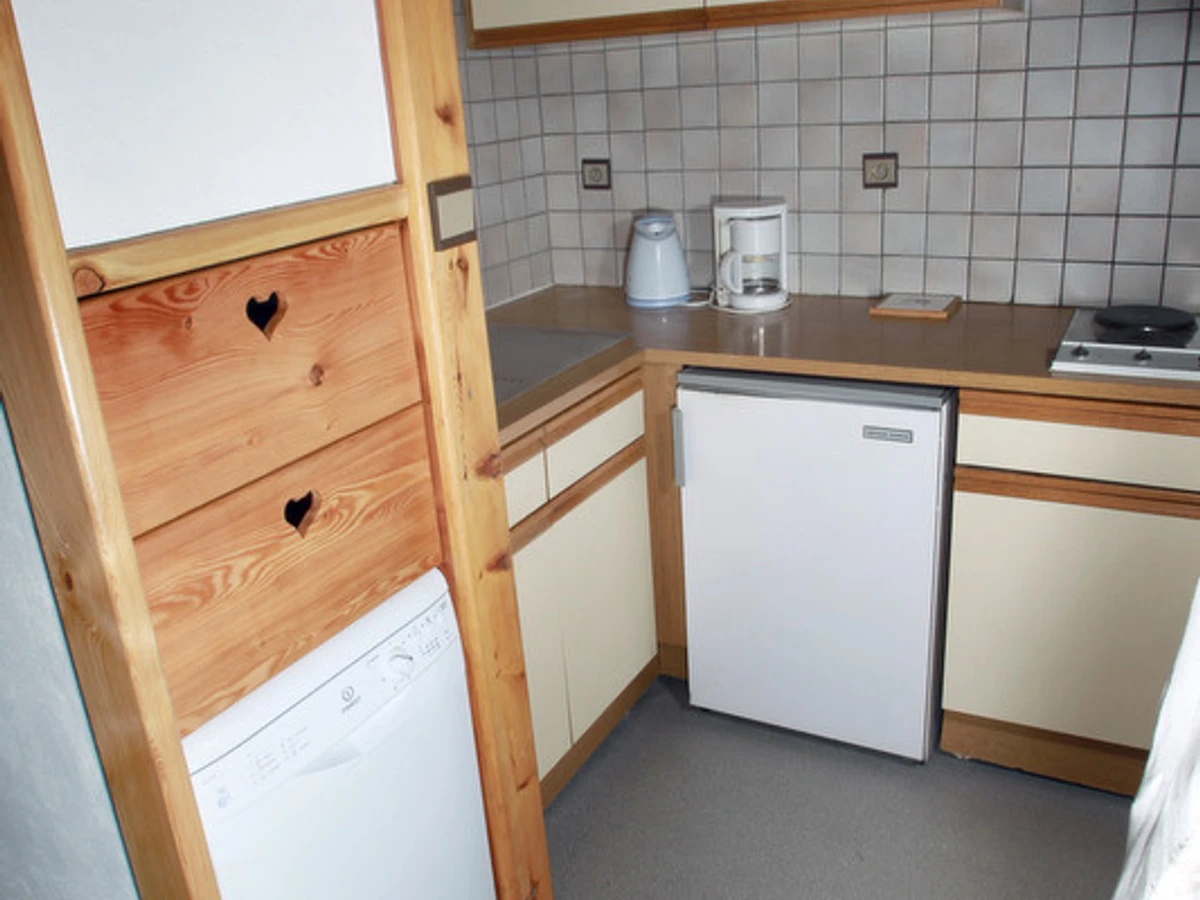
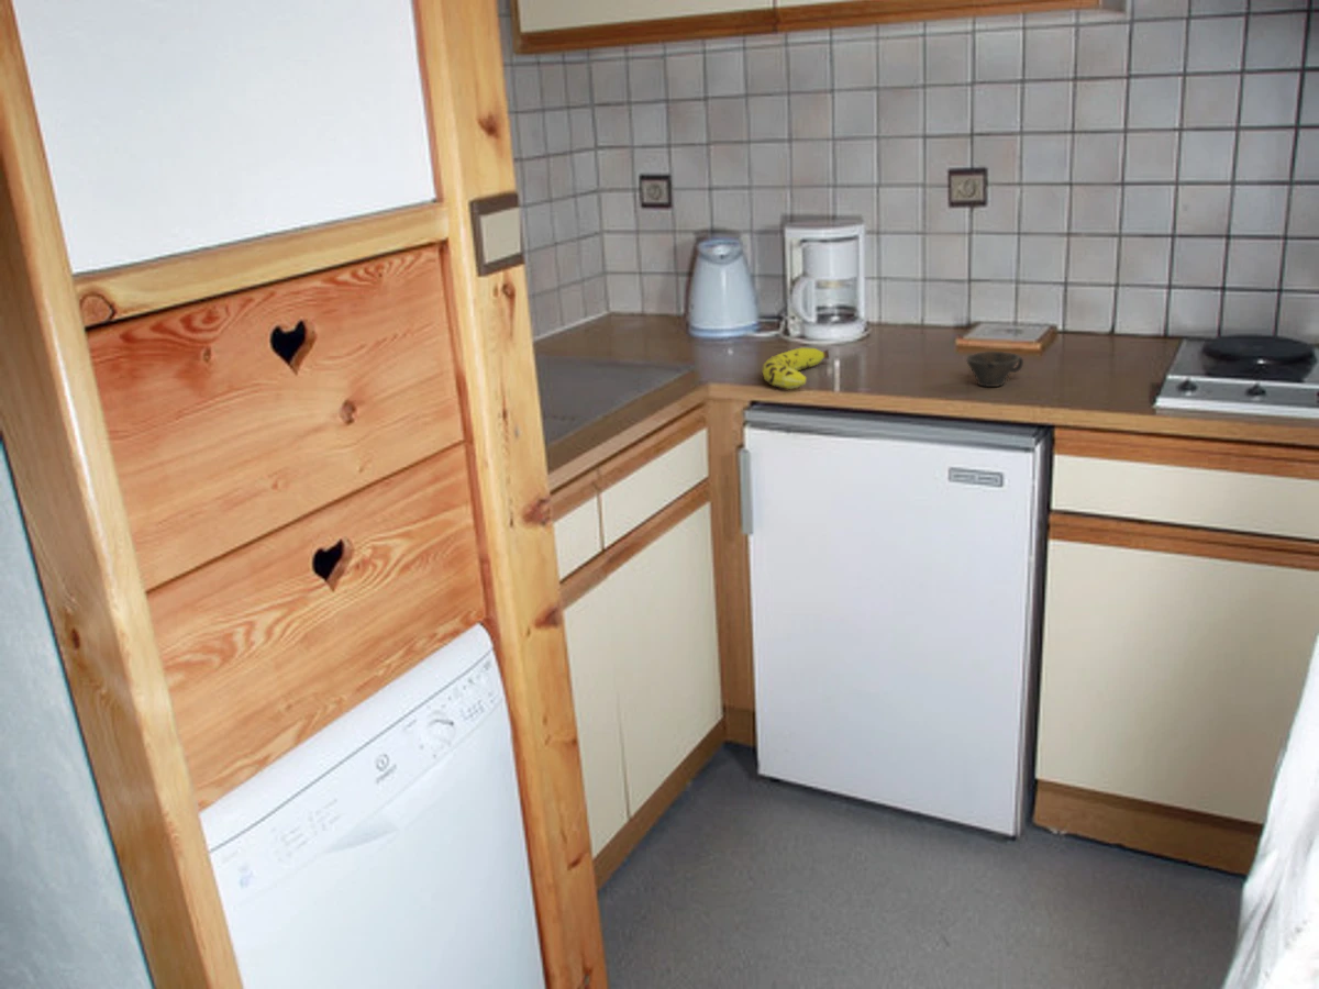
+ fruit (806, 366)
+ cup (995, 369)
